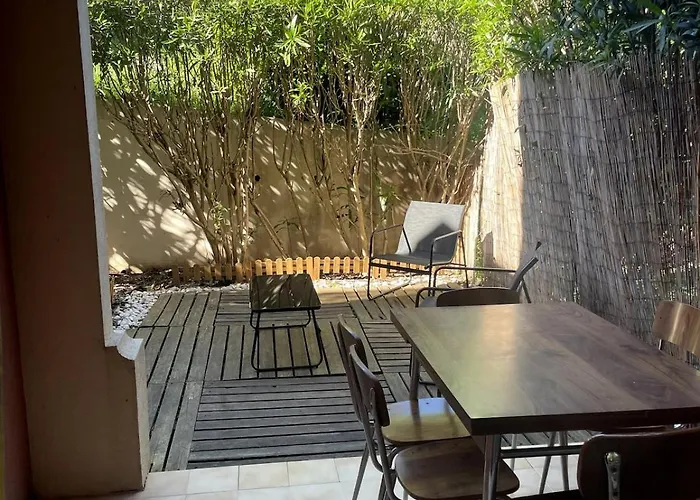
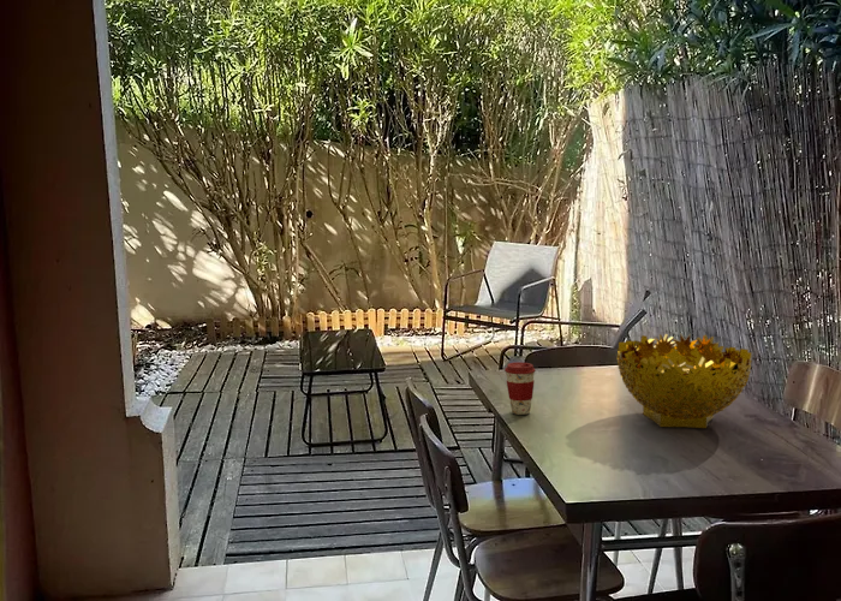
+ coffee cup (520, 388)
+ decorative bowl (681, 381)
